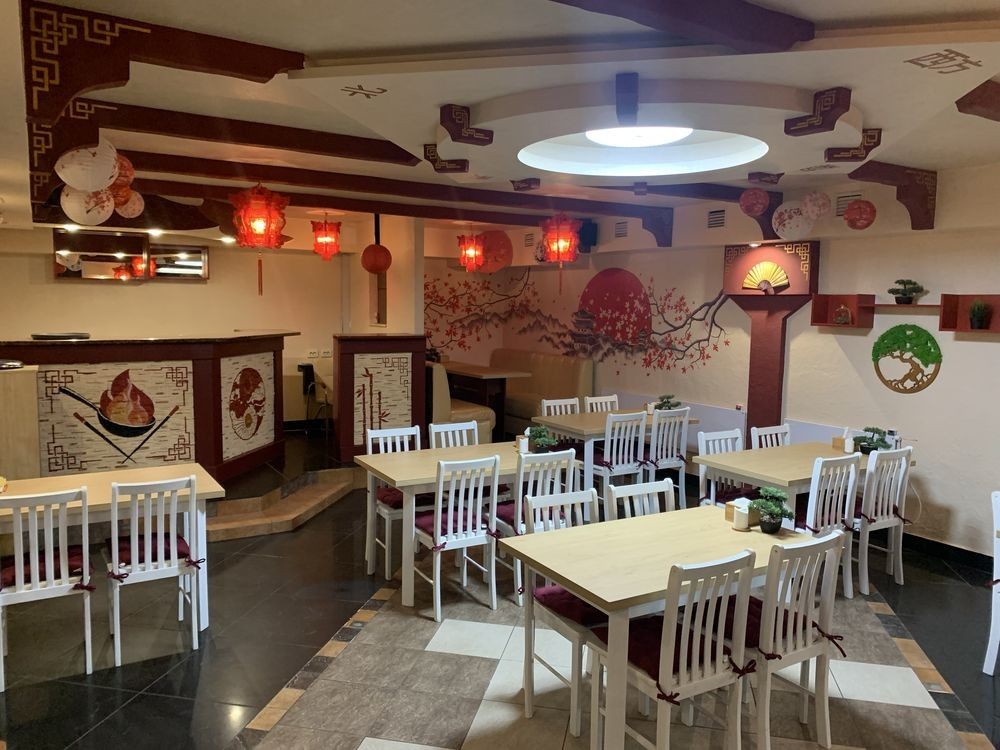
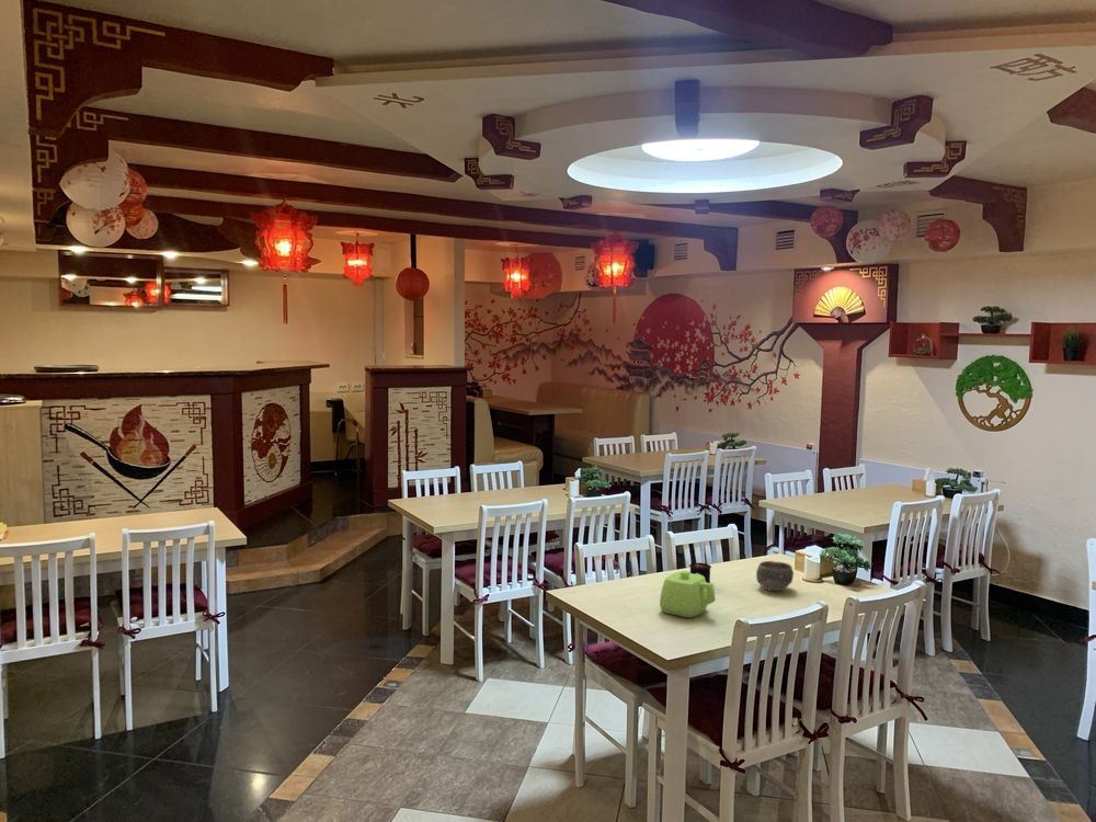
+ bowl (774, 576)
+ teapot (692, 590)
+ candle (699, 570)
